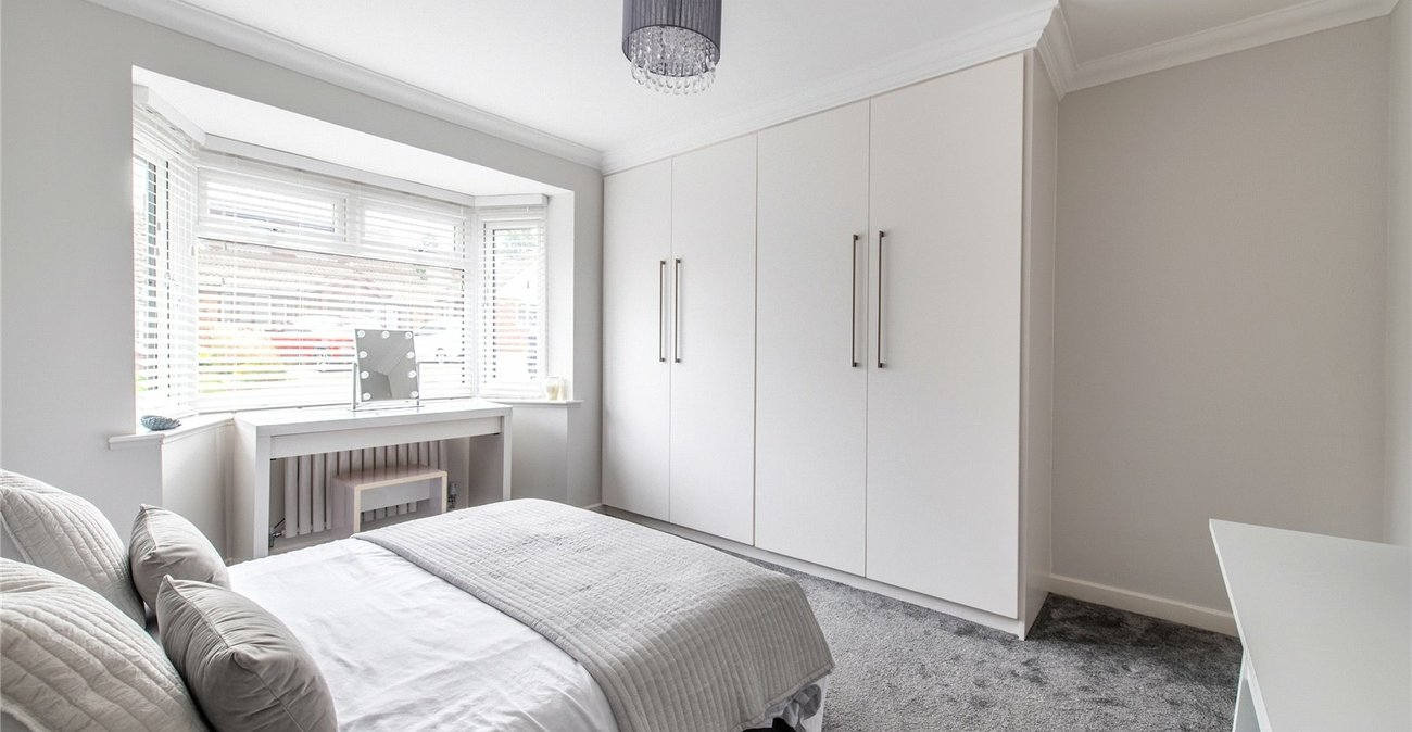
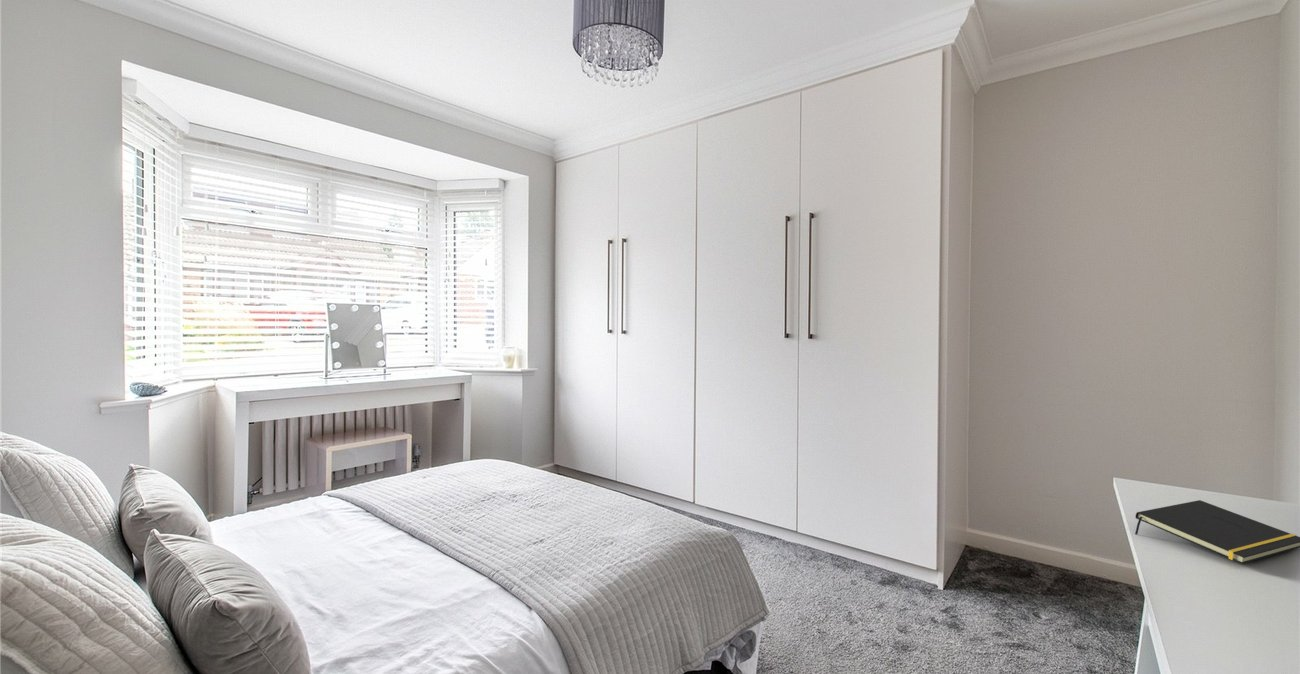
+ notepad (1218, 528)
